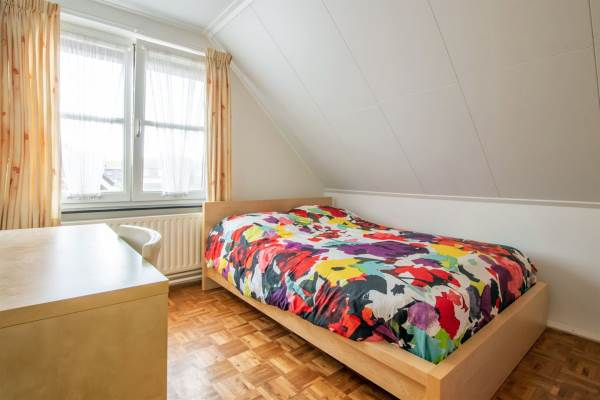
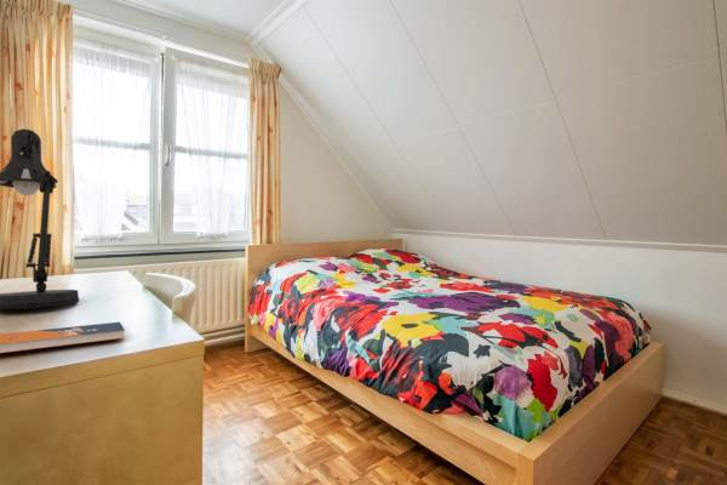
+ notebook (61, 336)
+ desk lamp (41, 212)
